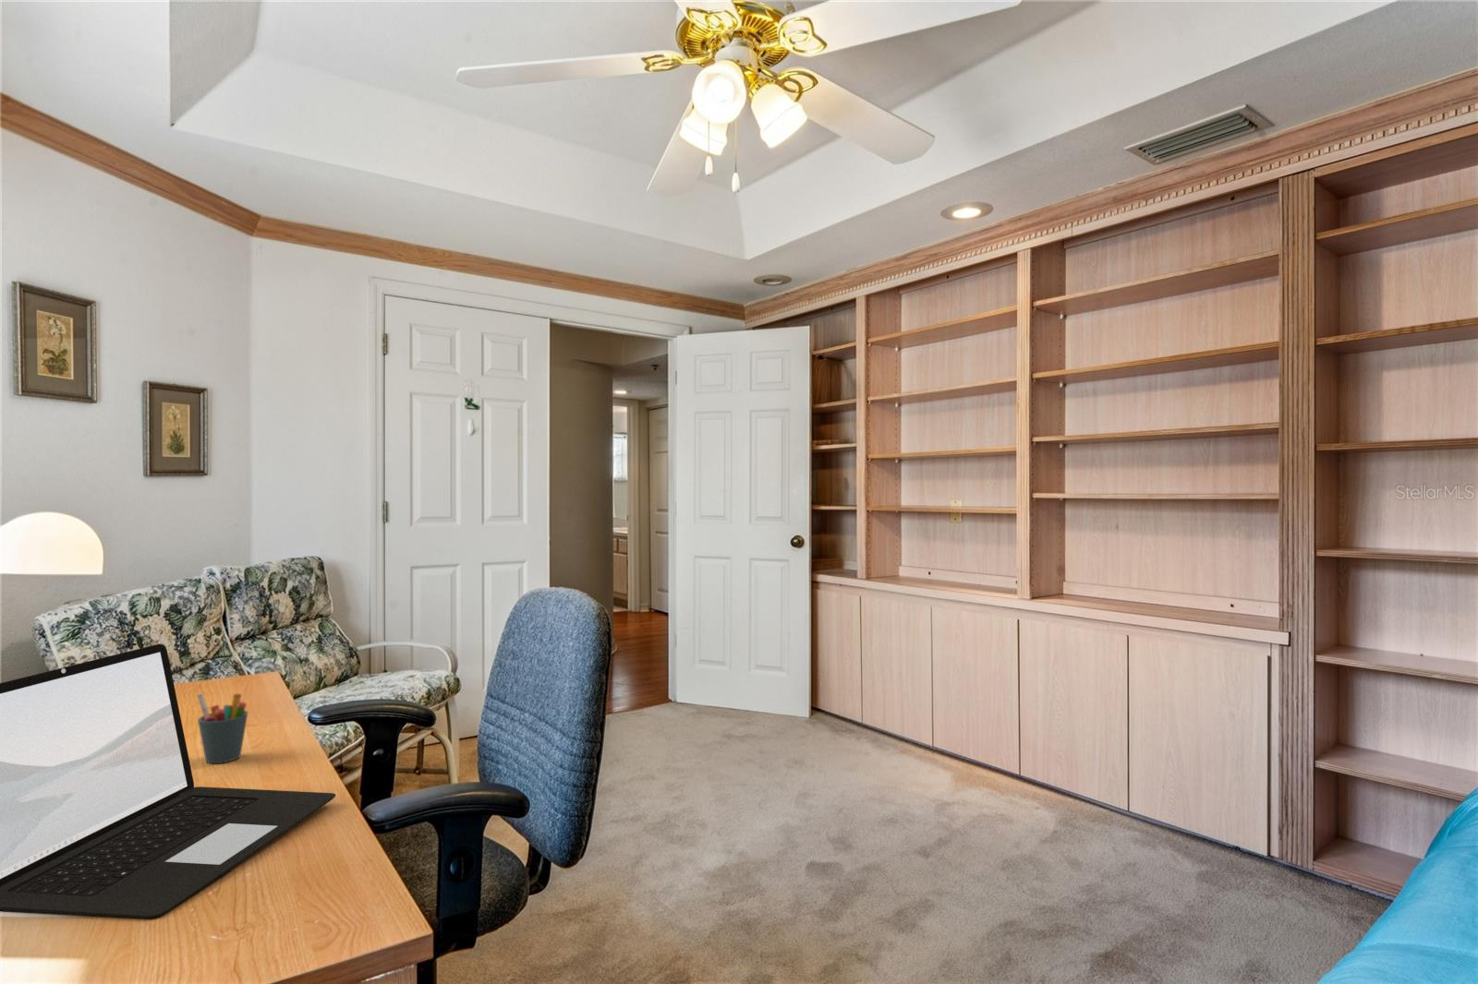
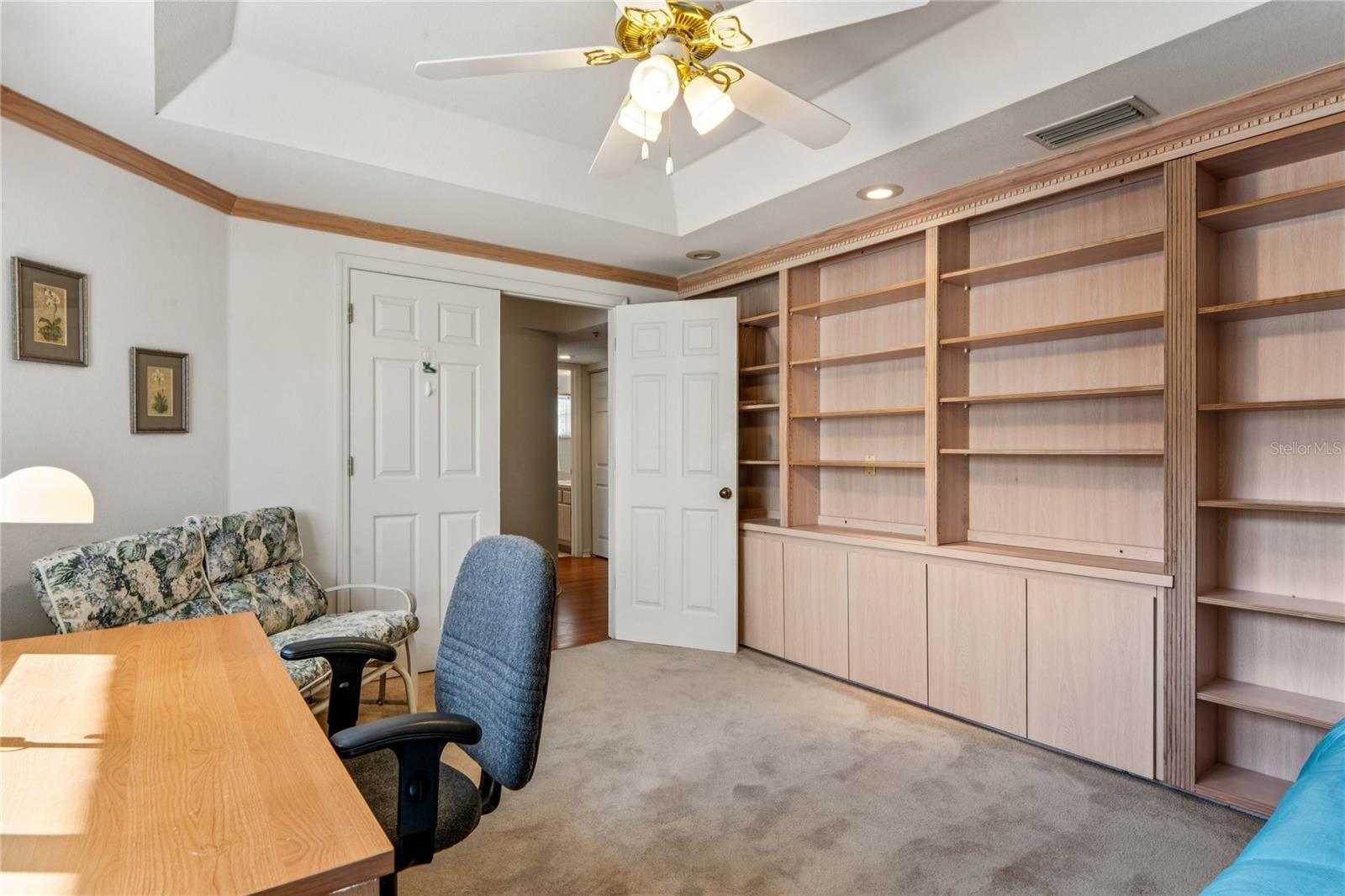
- pen holder (223, 725)
- laptop (160, 758)
